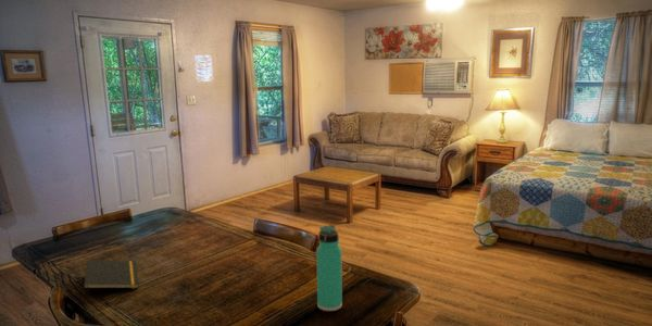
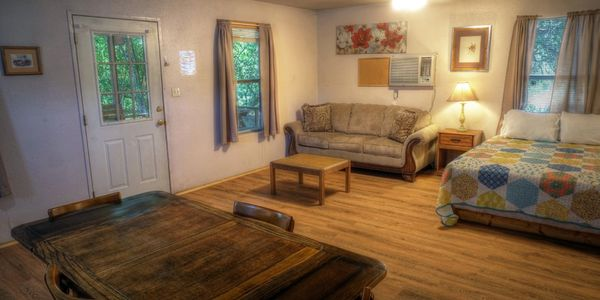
- thermos bottle (329, 266)
- notepad (111, 273)
